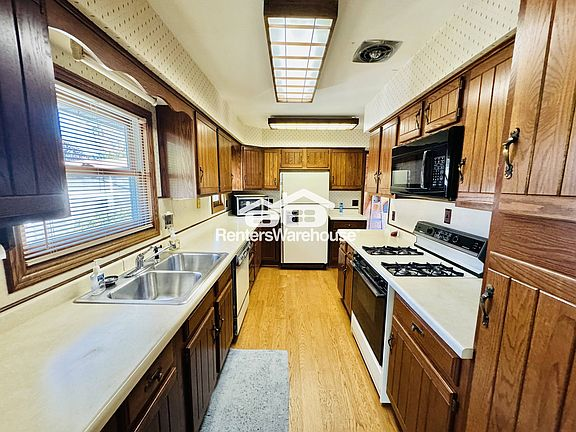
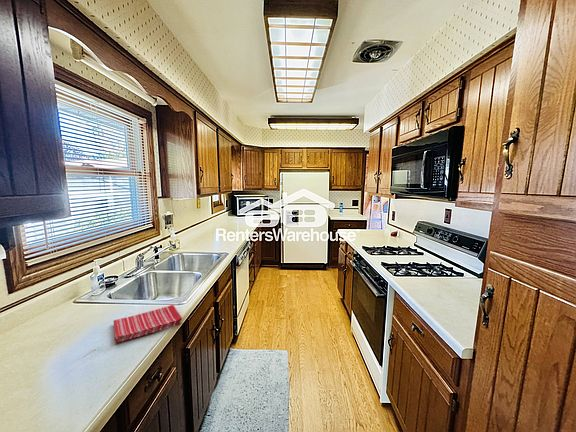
+ dish towel (148, 321)
